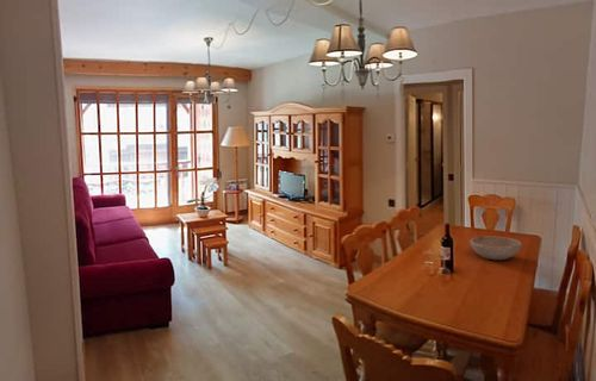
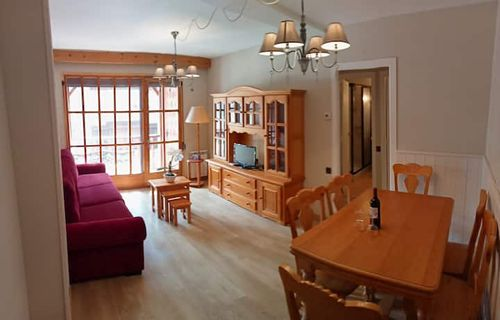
- bowl (495, 249)
